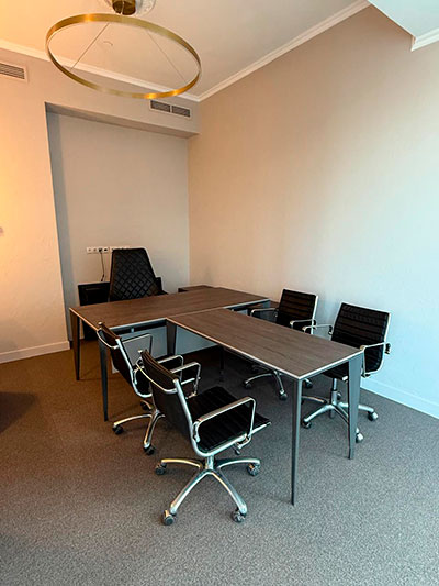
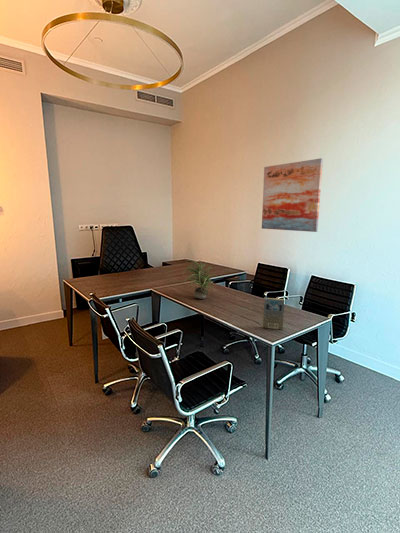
+ book (273, 313)
+ potted plant (198, 277)
+ wall art (289, 197)
